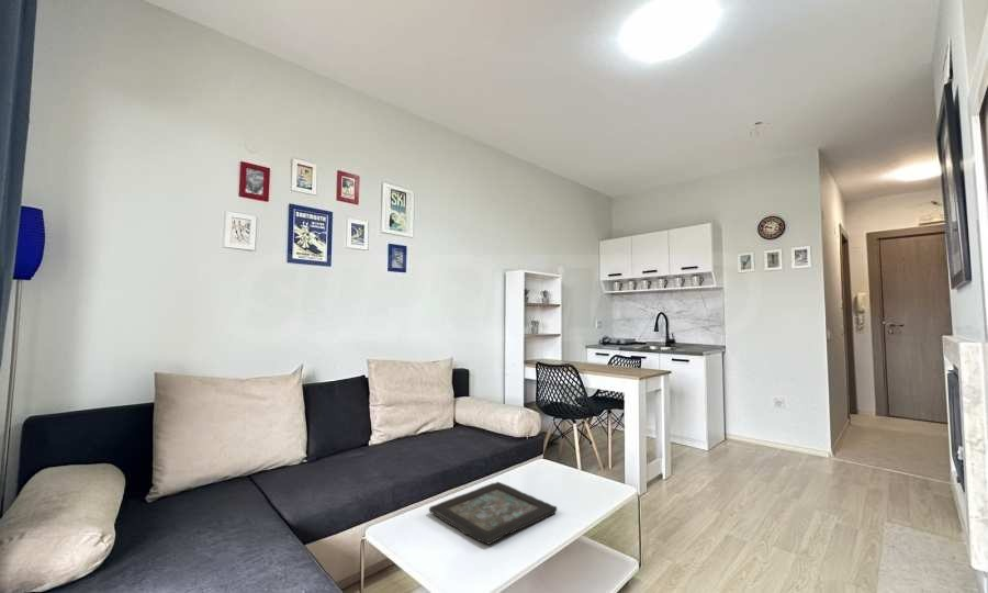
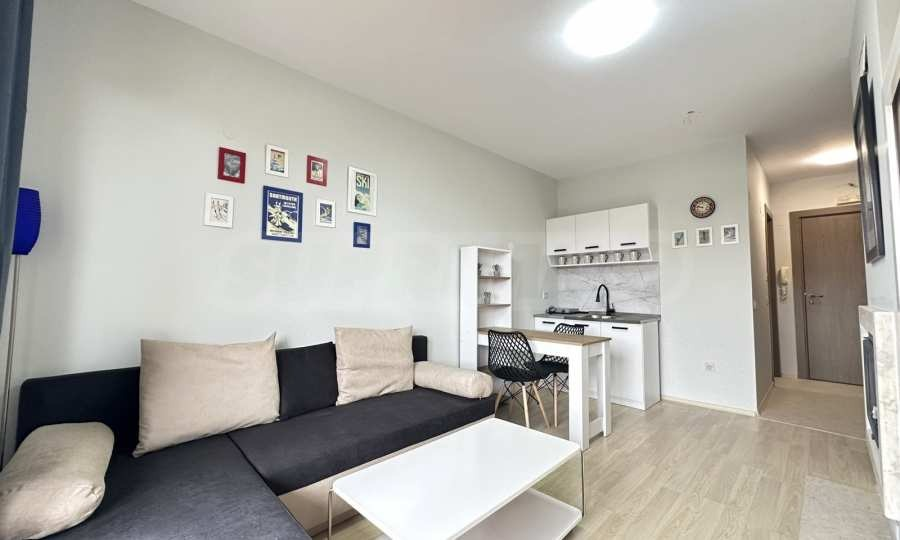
- decorative tray (493, 510)
